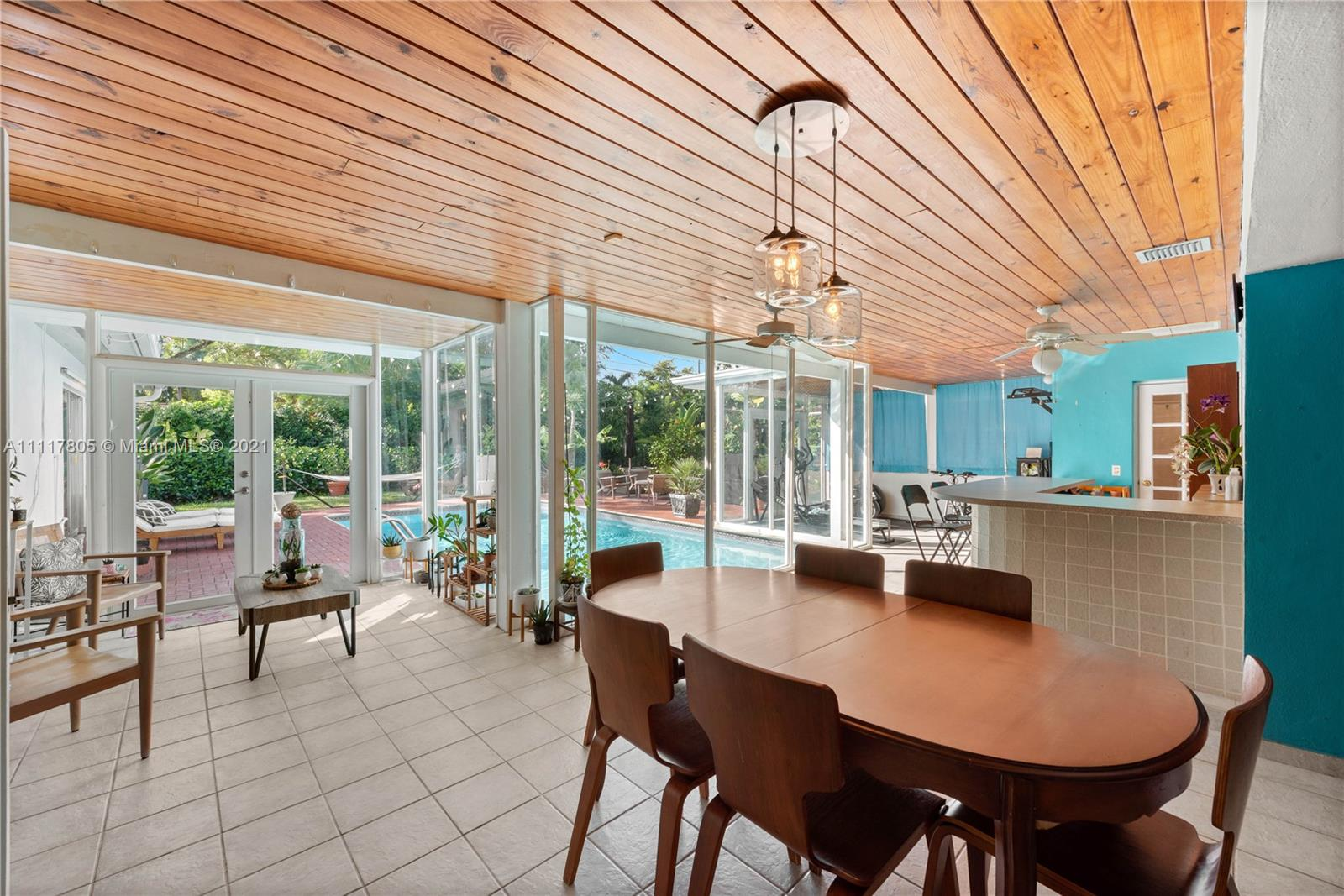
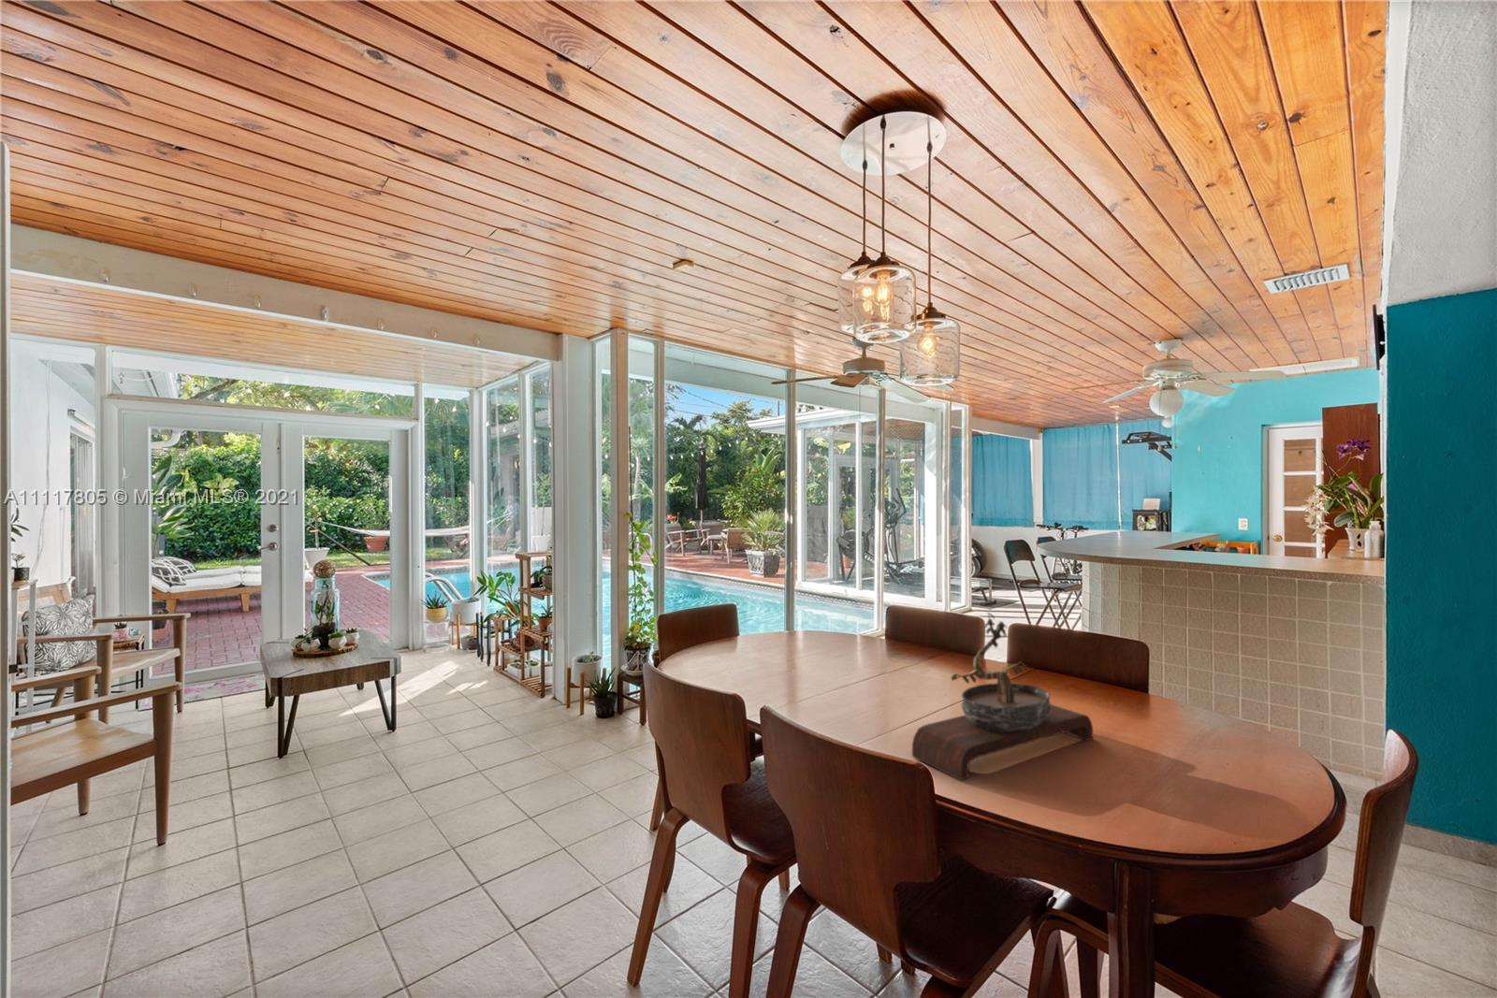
+ bonsai tree (1005, 681)
